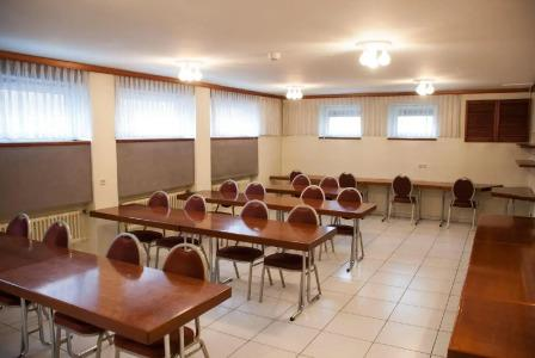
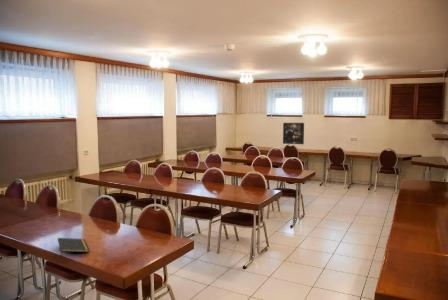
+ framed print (293, 133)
+ notepad (73, 244)
